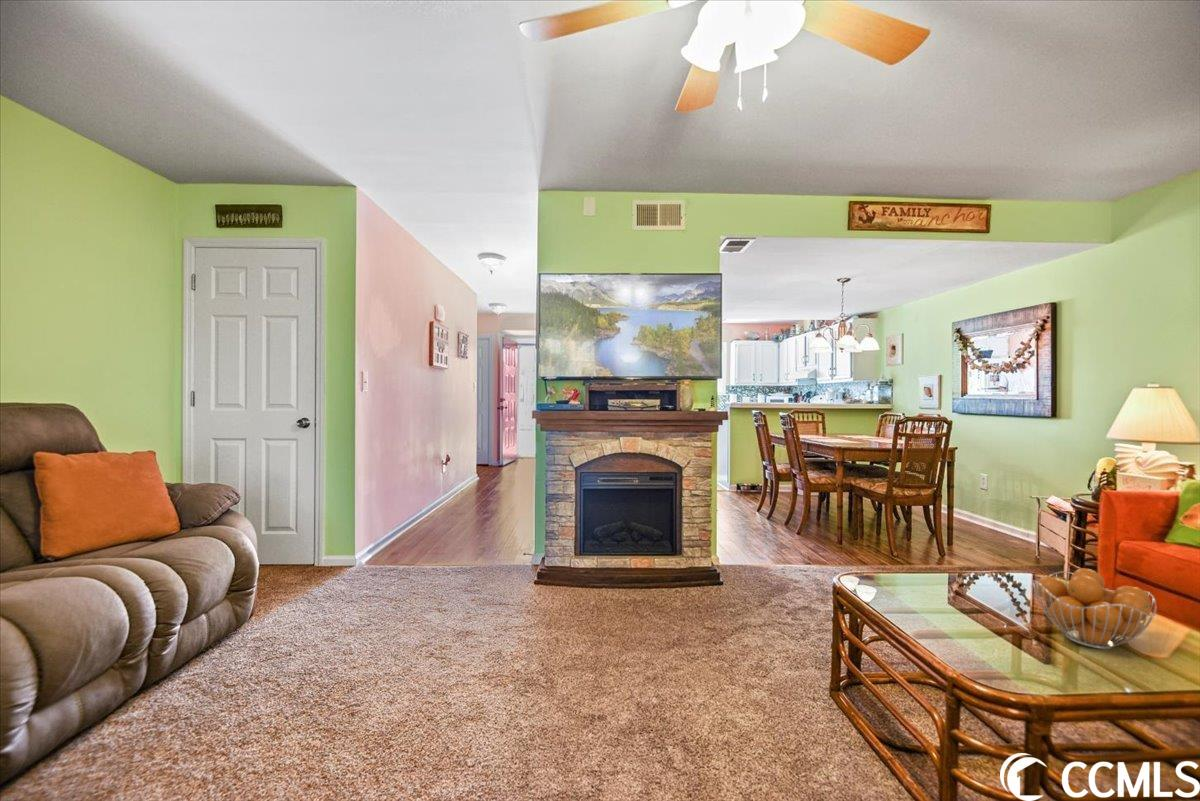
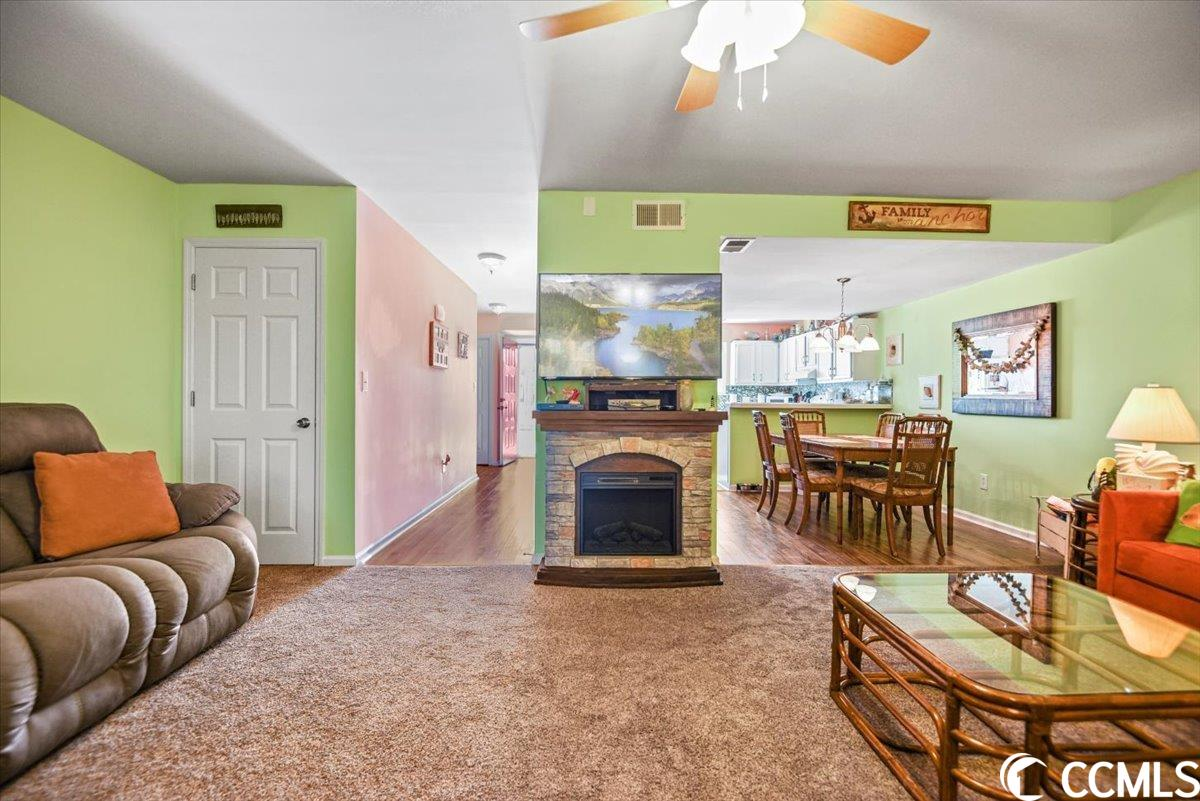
- fruit basket (1090, 607)
